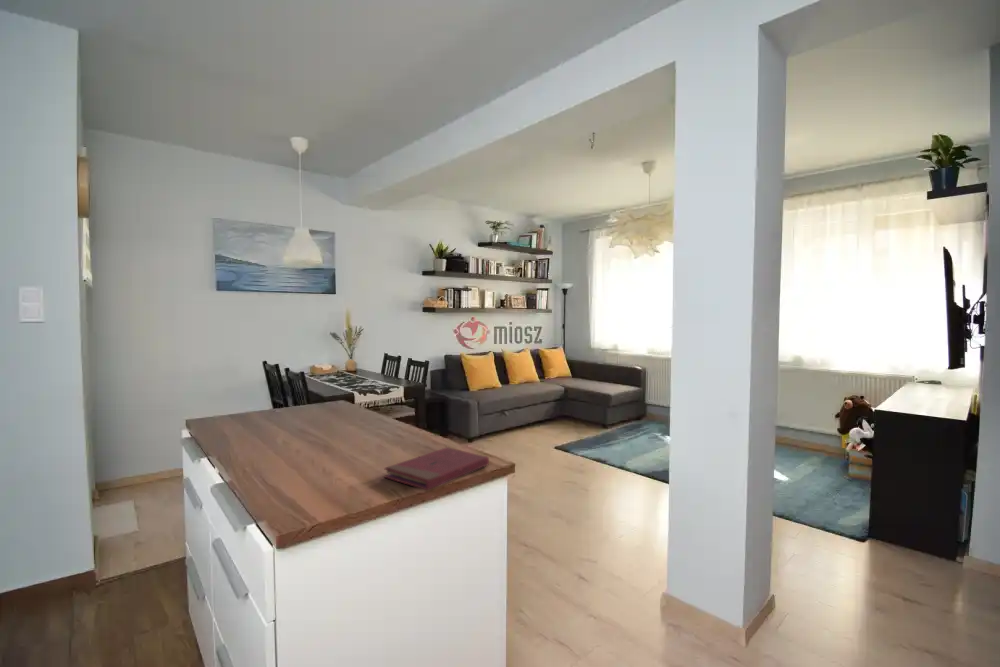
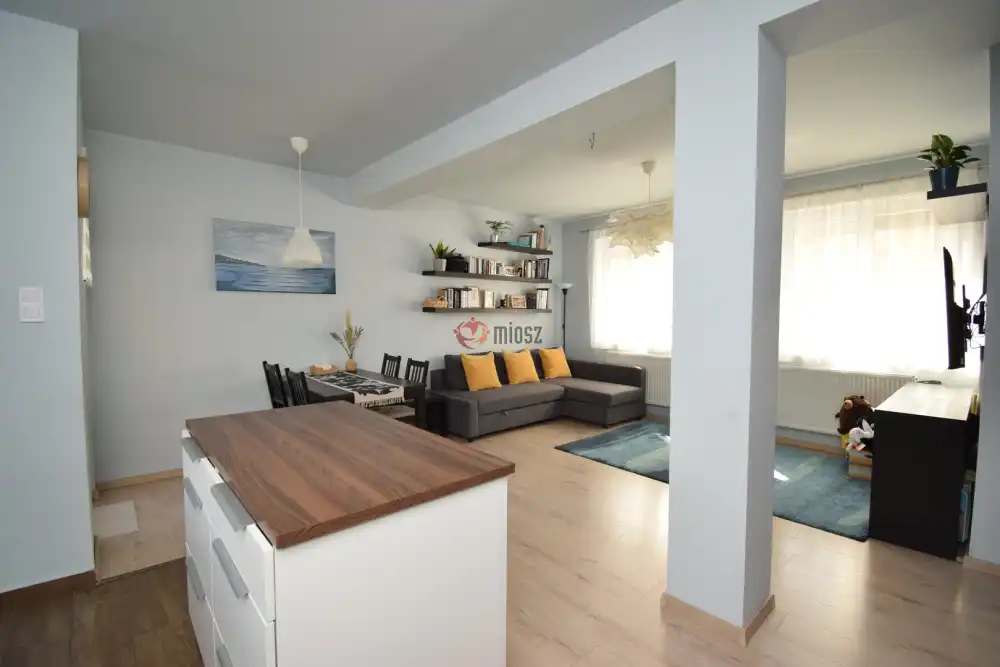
- book (438, 466)
